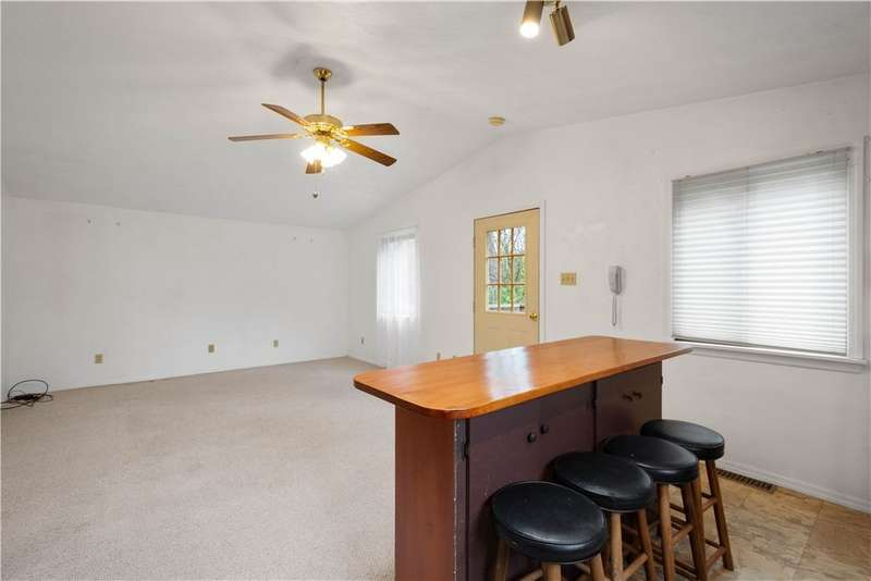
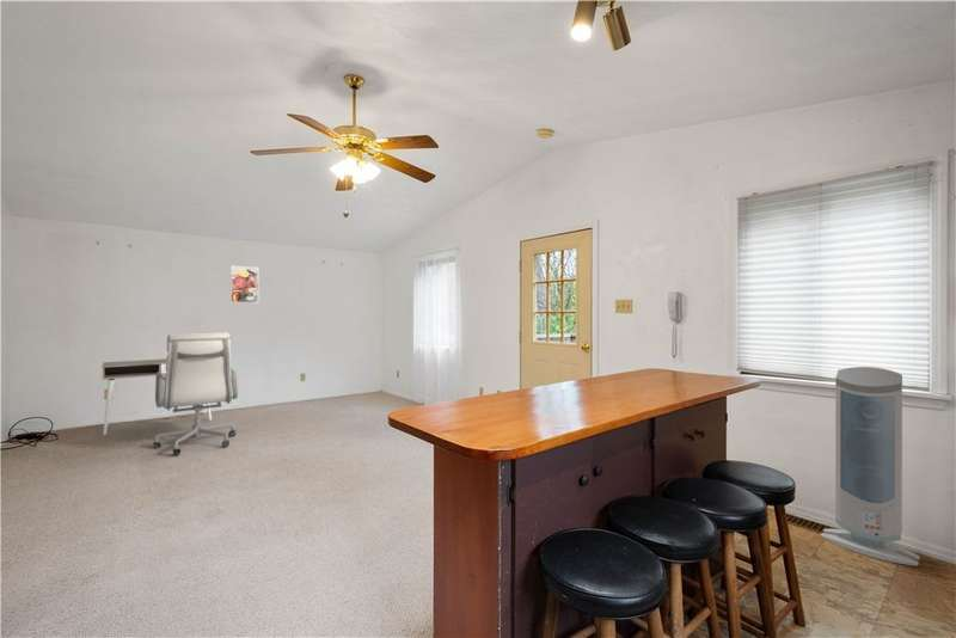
+ office chair (196, 387)
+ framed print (244, 284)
+ desk (153, 375)
+ air purifier (868, 458)
